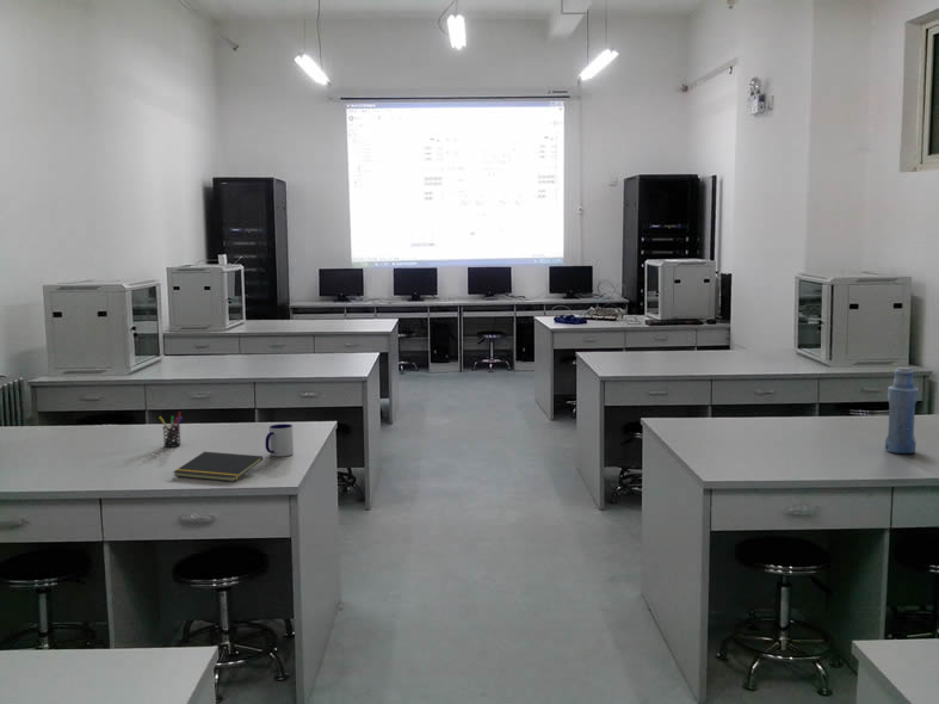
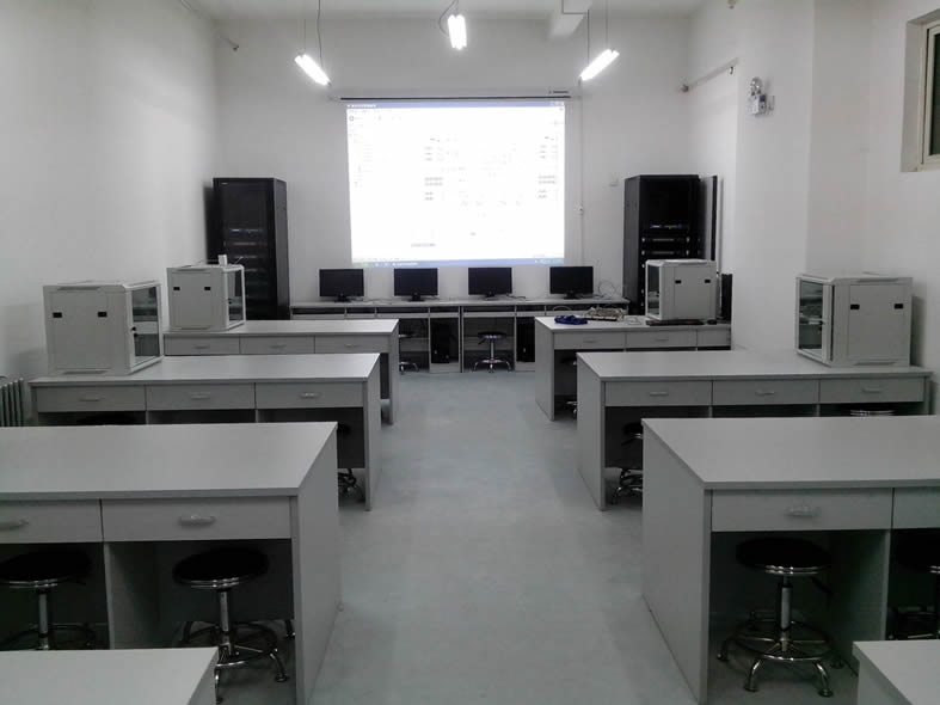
- pen holder (172, 428)
- bottle (901, 409)
- mug (278, 440)
- notepad (218, 465)
